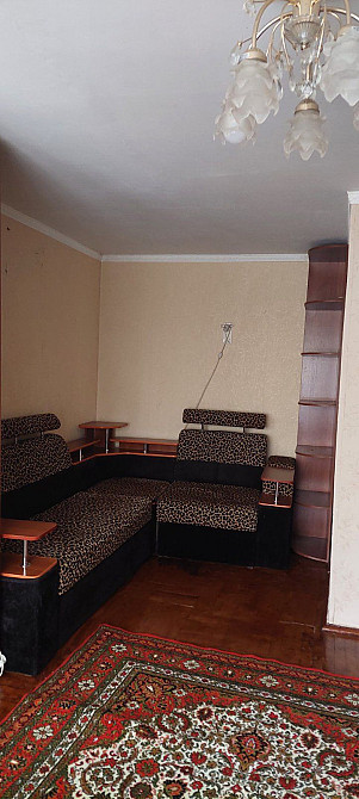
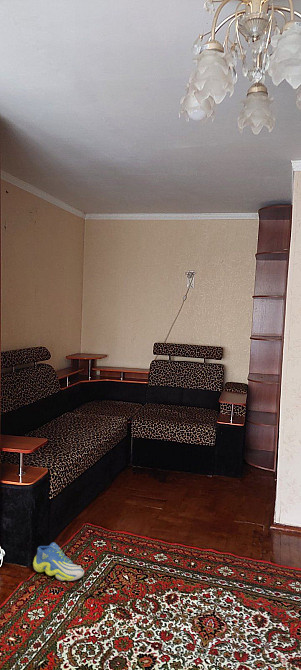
+ sneaker (58, 560)
